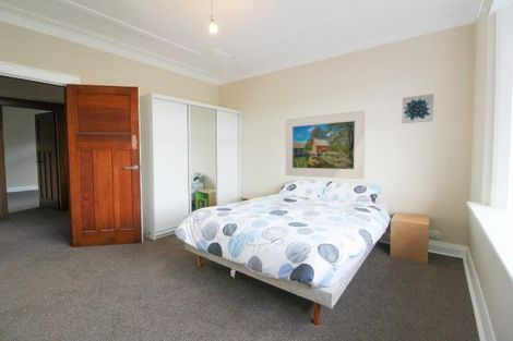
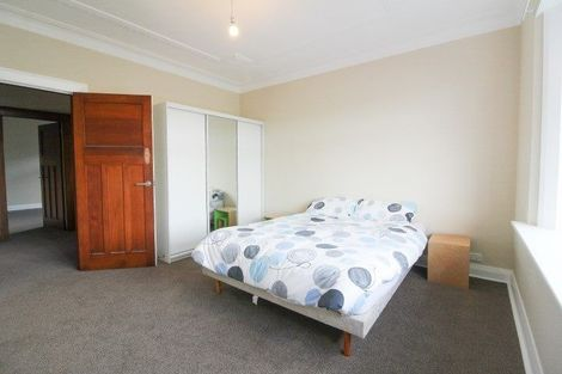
- wall art (417, 109)
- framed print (321, 146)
